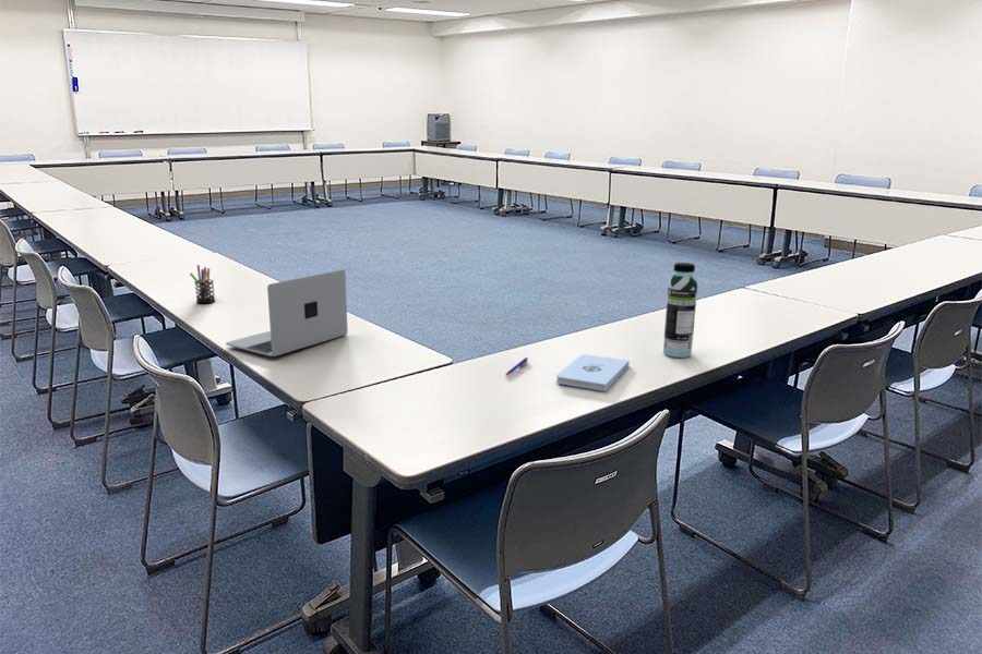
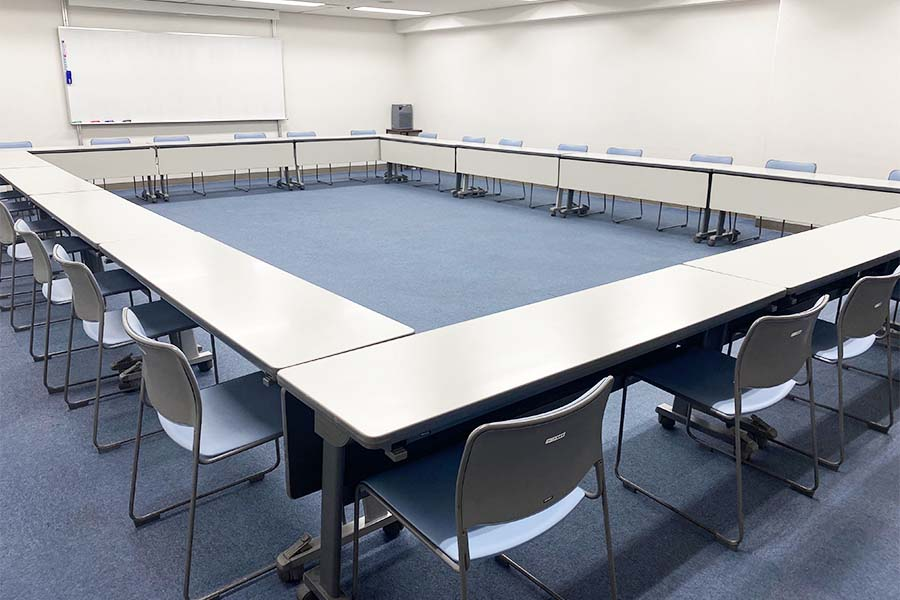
- water bottle (680, 310)
- pen (516, 366)
- pen holder (201, 283)
- laptop (286, 306)
- notepad (592, 371)
